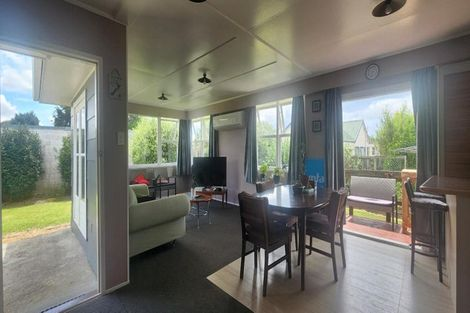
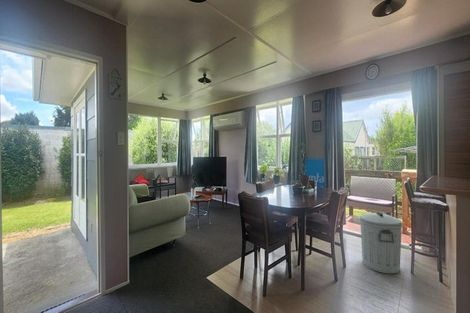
+ trash can (380, 239)
